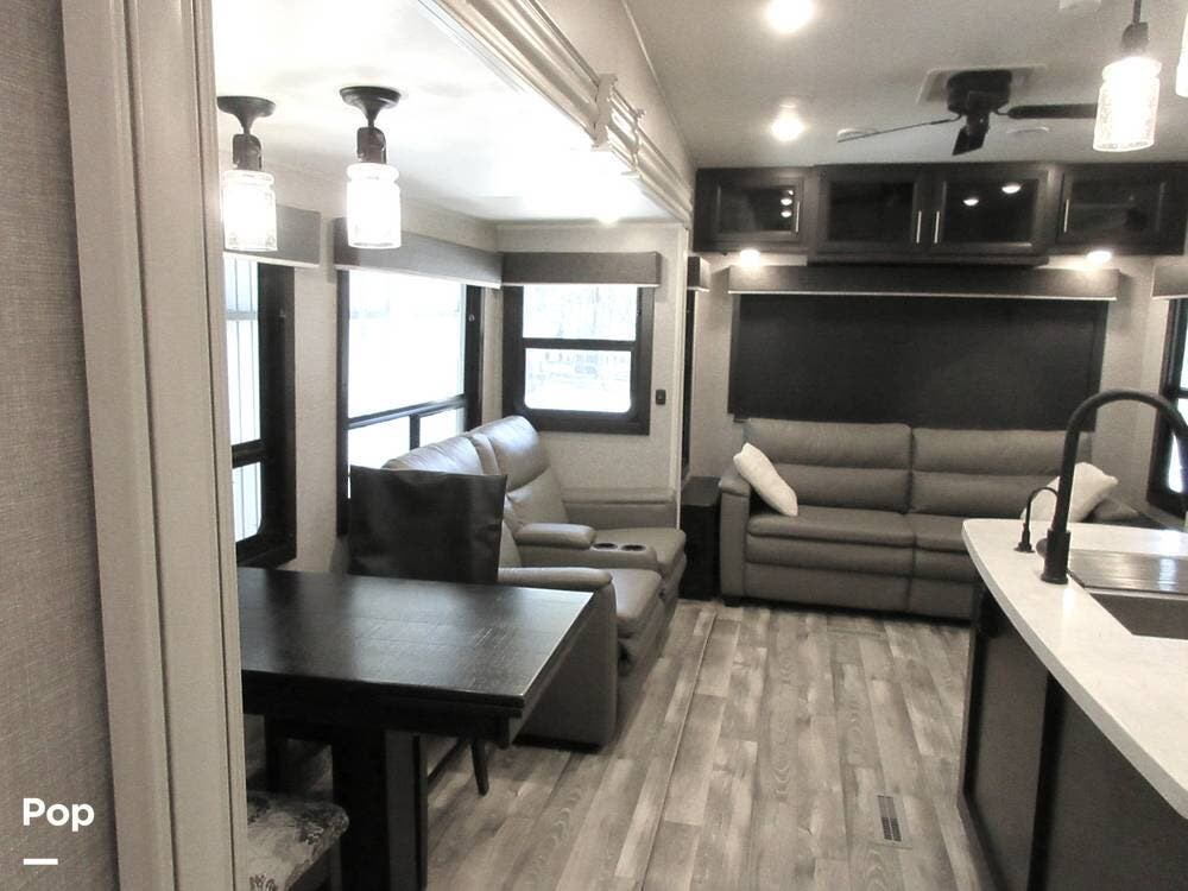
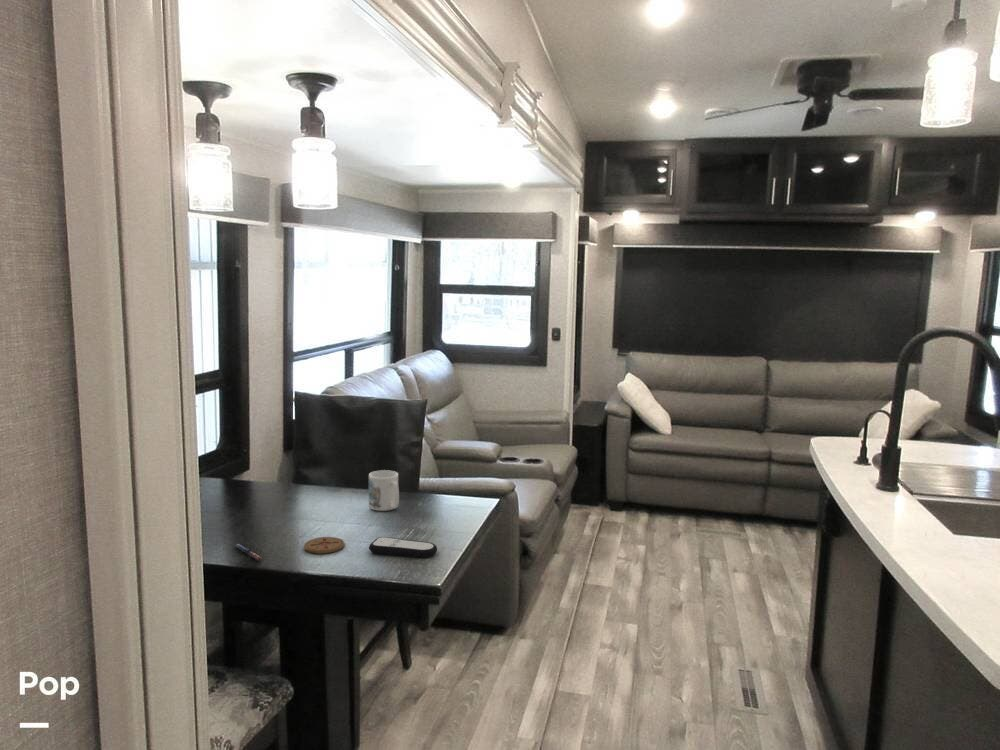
+ coaster (324, 545)
+ remote control (403, 547)
+ mug (386, 492)
+ pen (248, 551)
